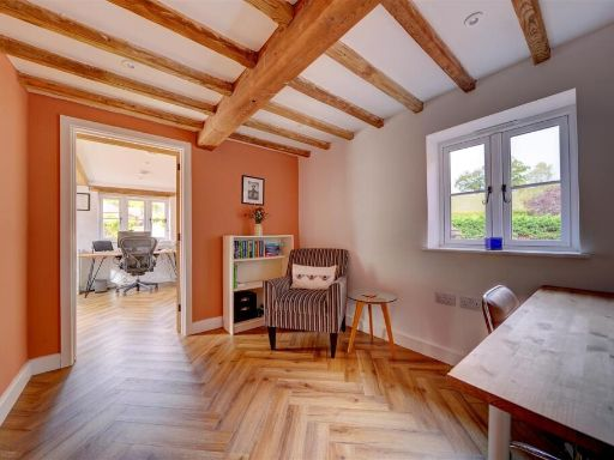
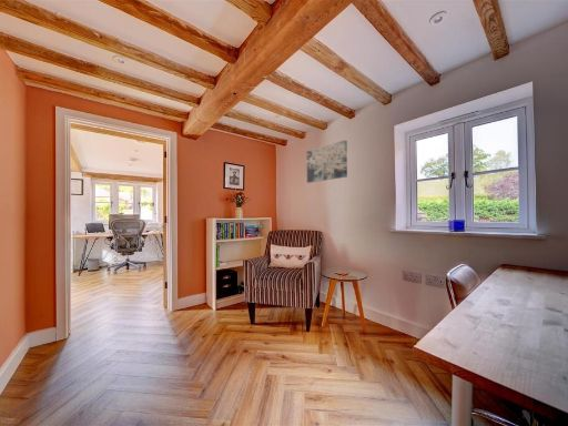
+ wall art (325, 163)
